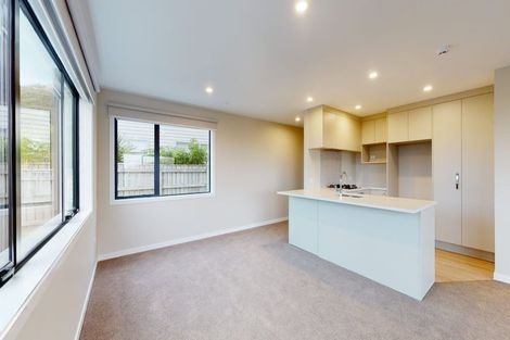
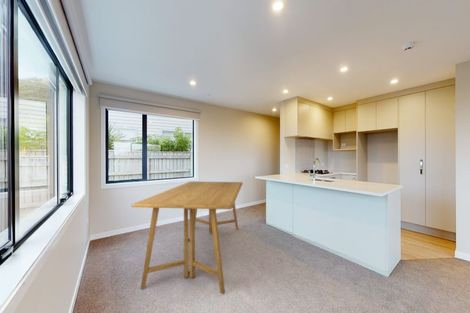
+ dining table (203, 220)
